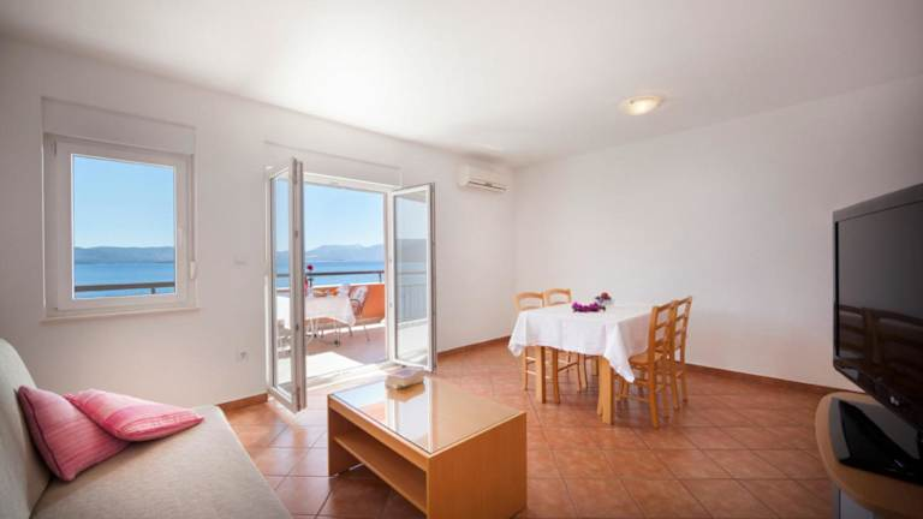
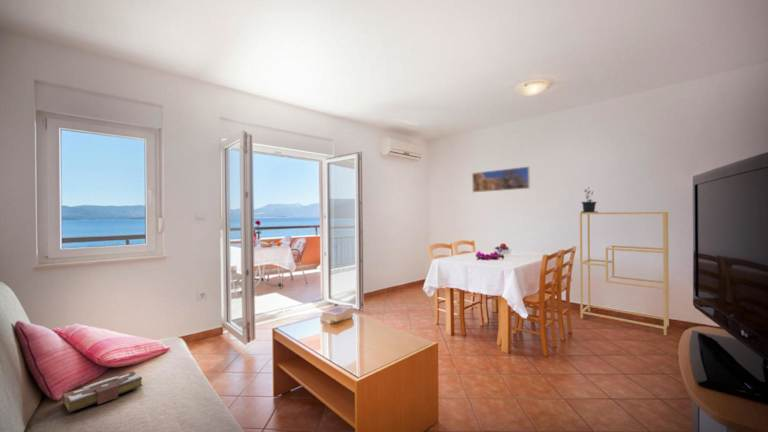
+ shelving unit (613, 267)
+ potted plant (590, 199)
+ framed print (499, 180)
+ book (104, 389)
